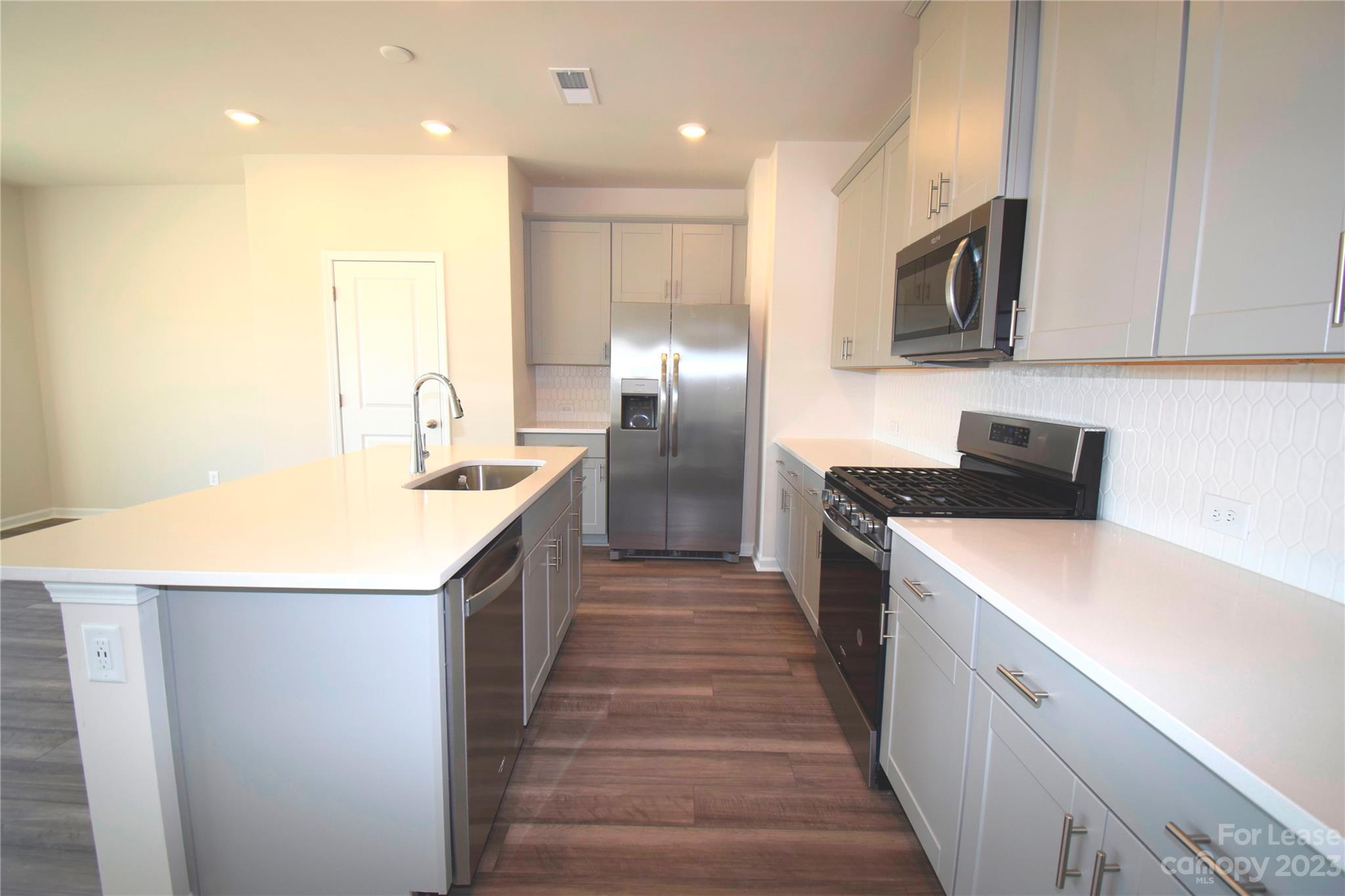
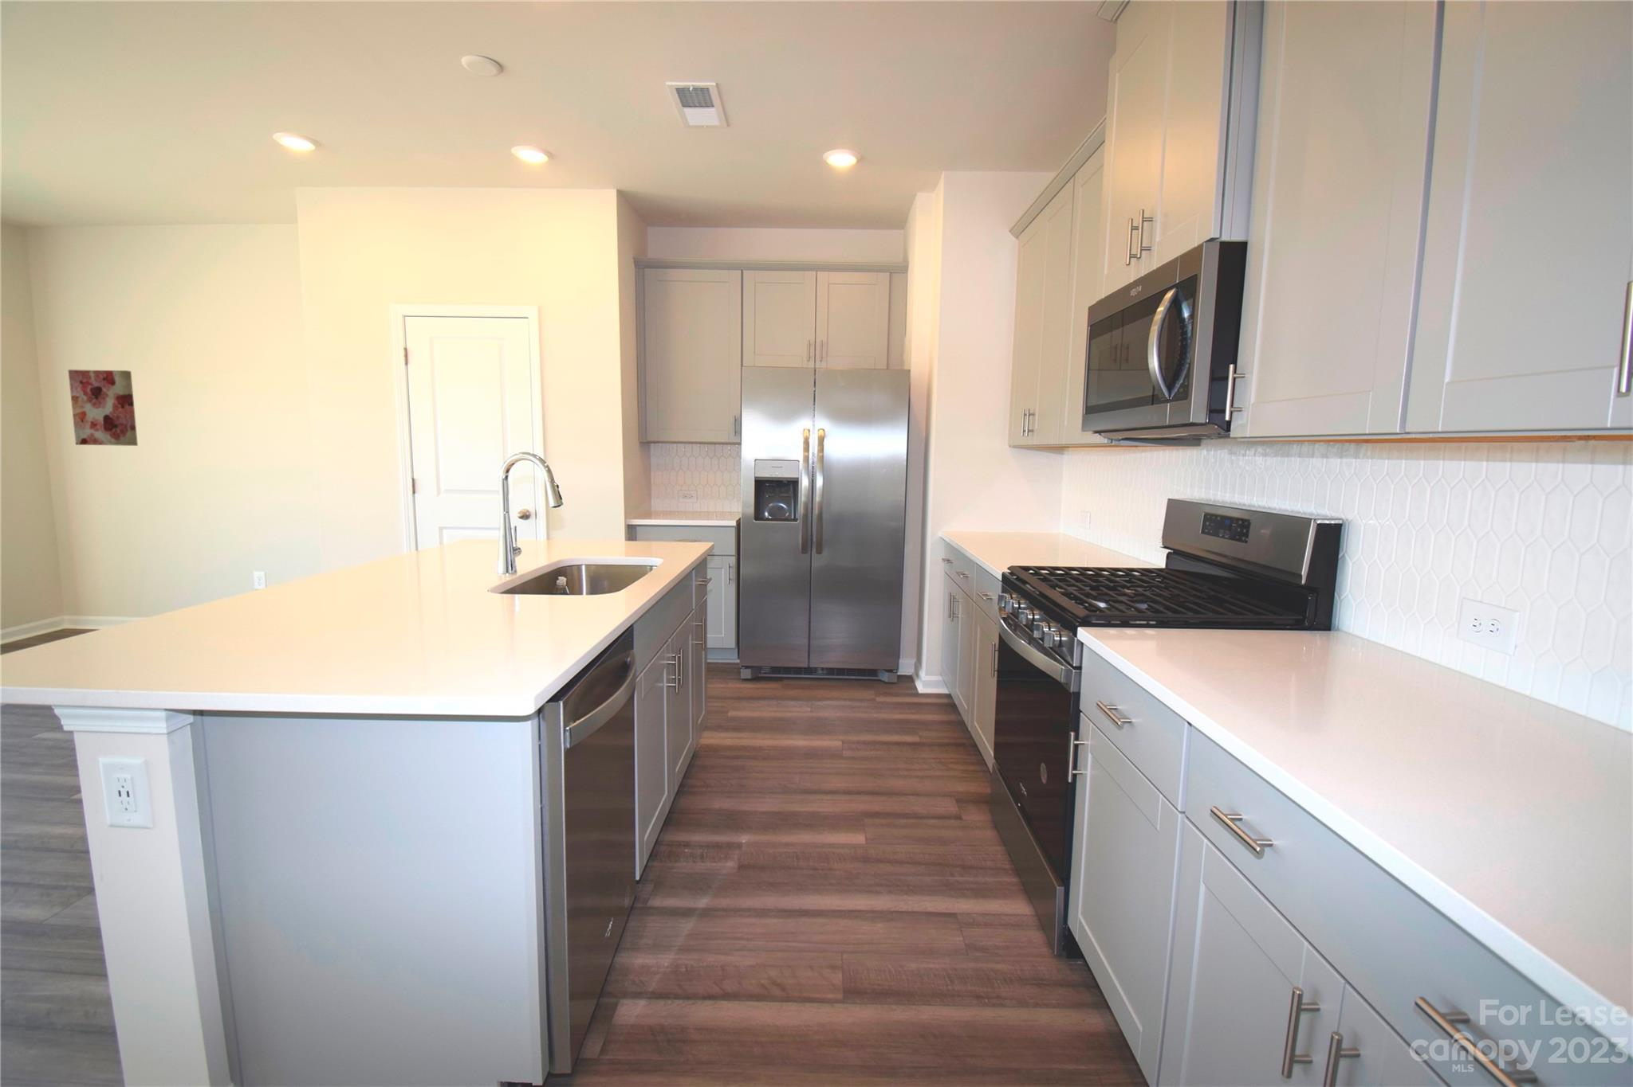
+ wall art (103, 408)
